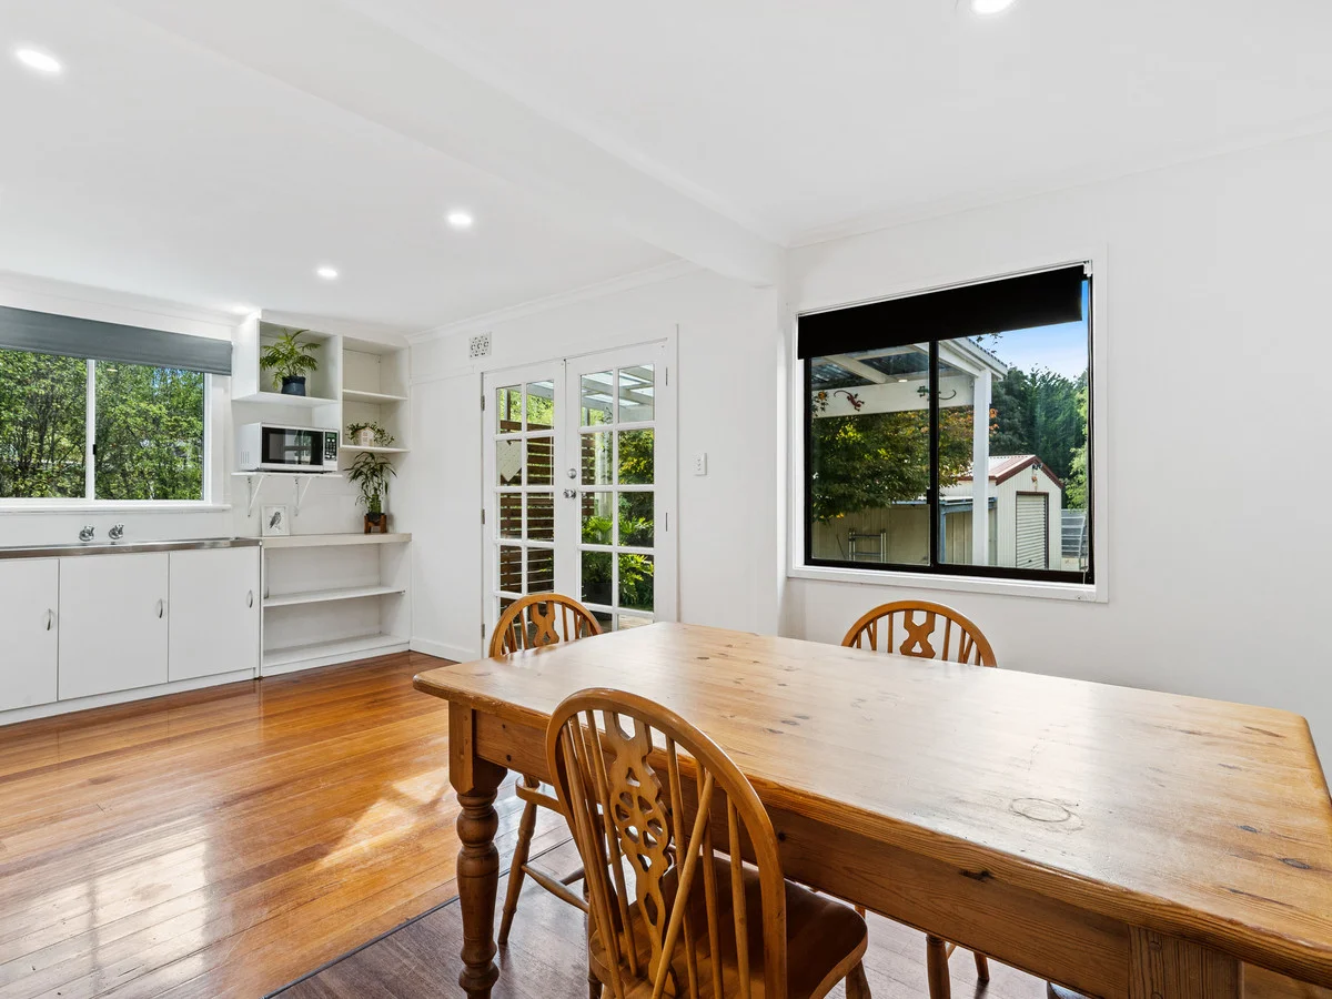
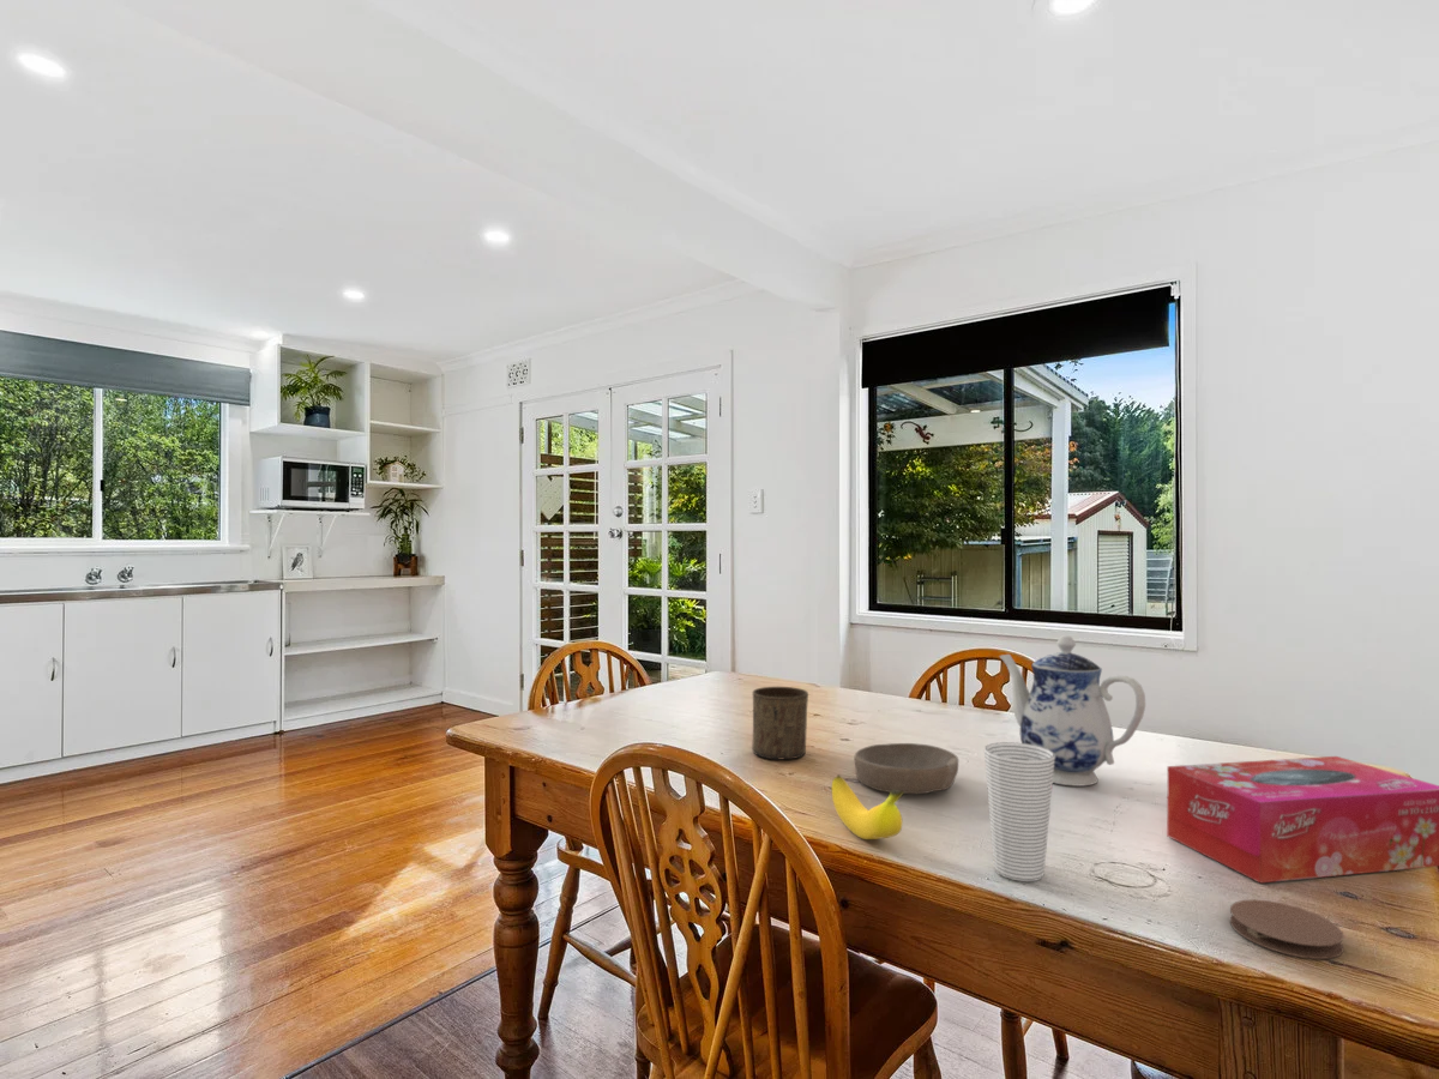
+ cup (779, 722)
+ teapot (1065, 706)
+ coaster (1284, 927)
+ cup (1018, 810)
+ bowl (905, 768)
+ tissue box (1301, 813)
+ banana (862, 806)
